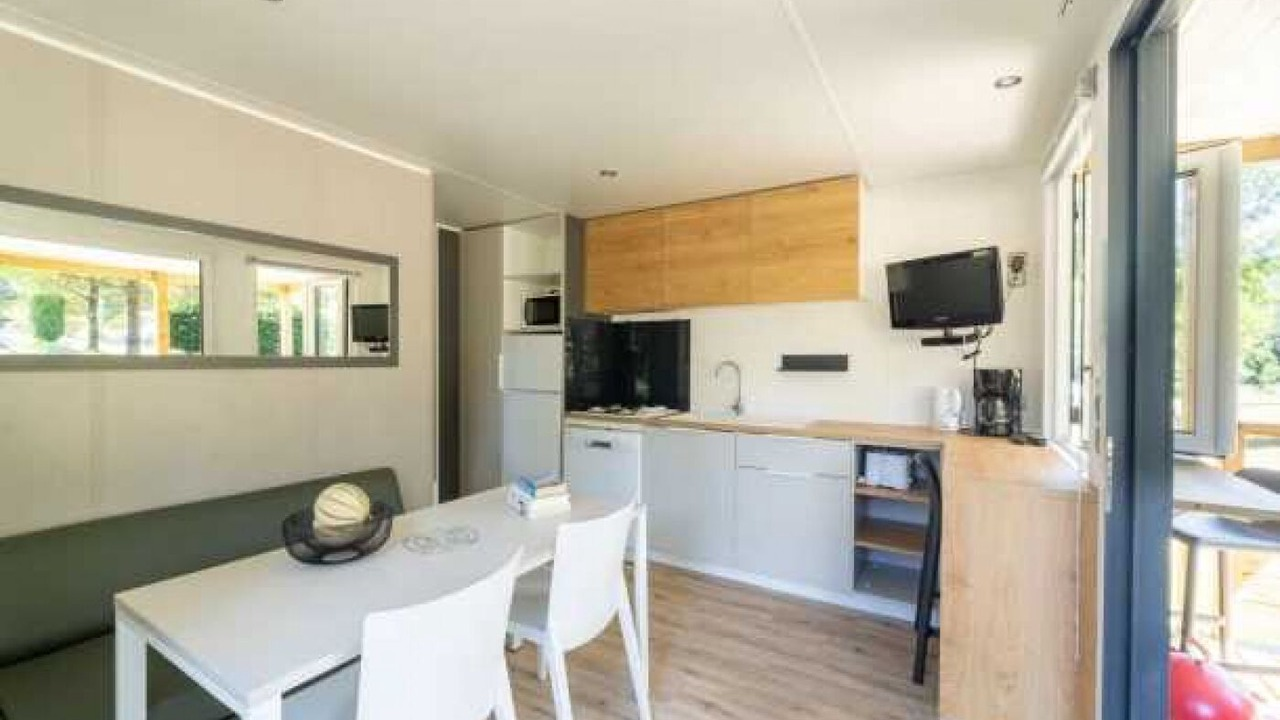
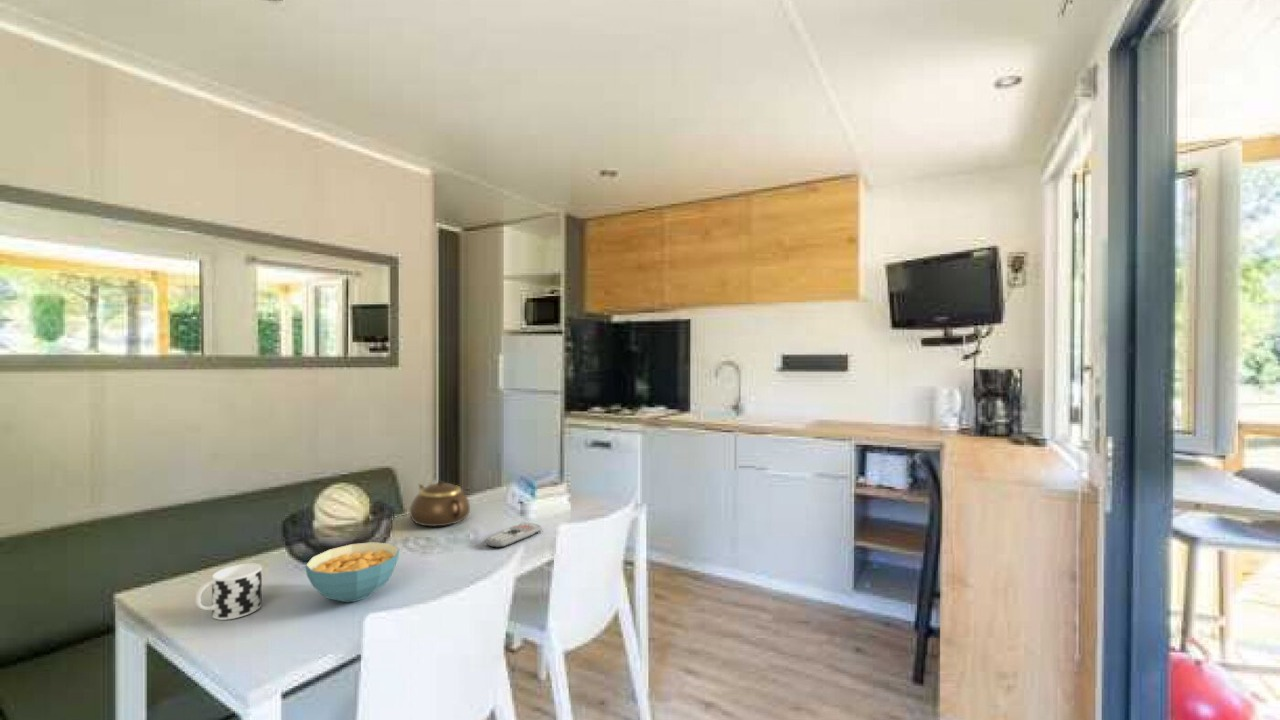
+ cup (229, 593)
+ teapot (438, 500)
+ cereal bowl (354, 576)
+ remote control (513, 535)
